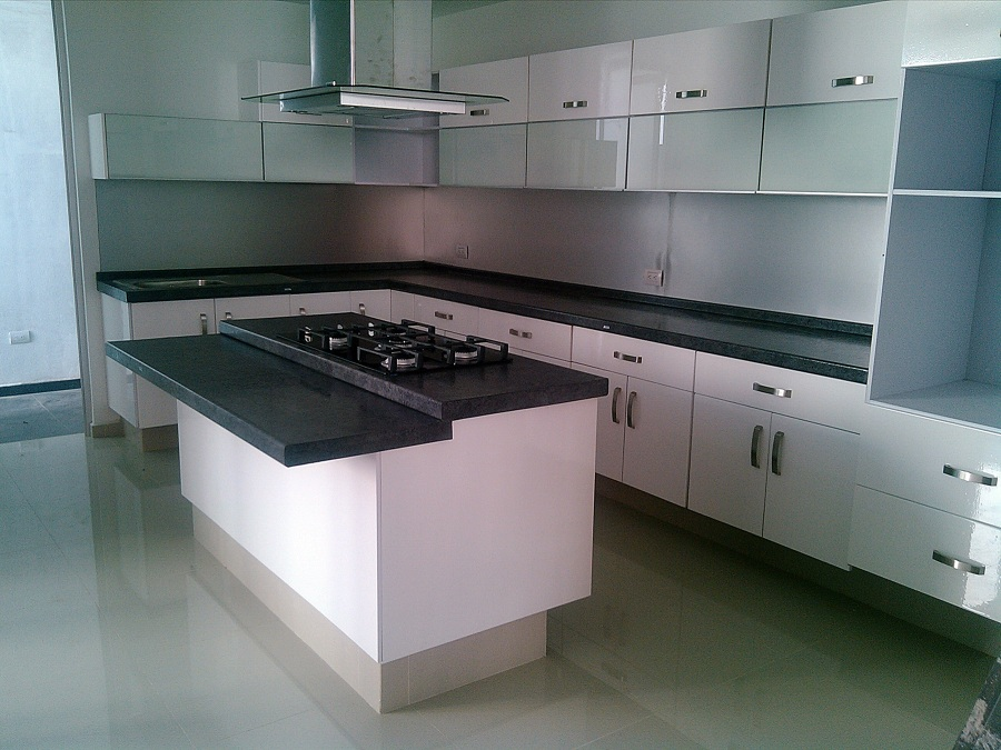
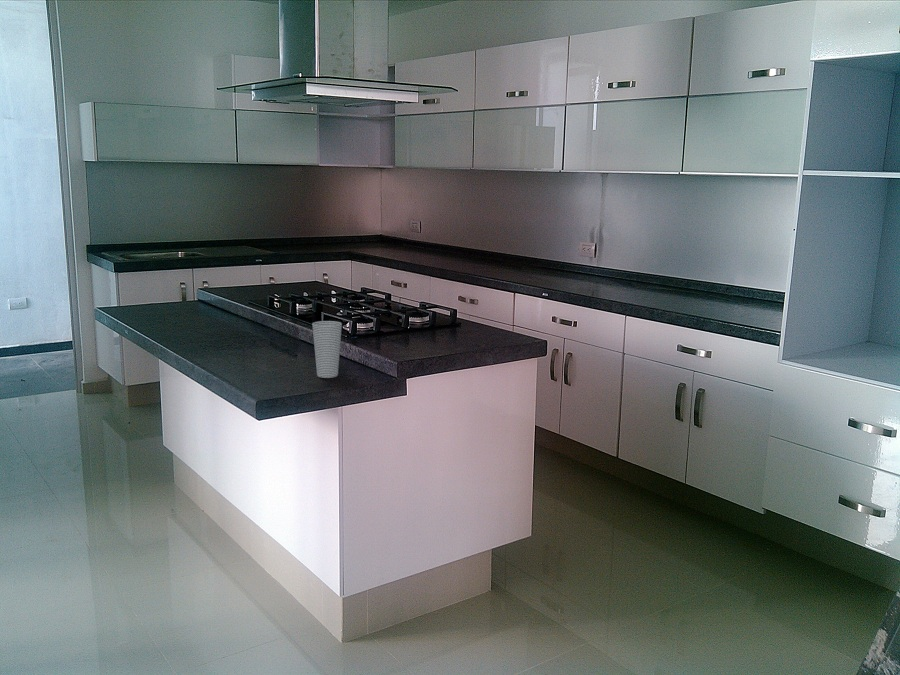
+ cup (327, 349)
